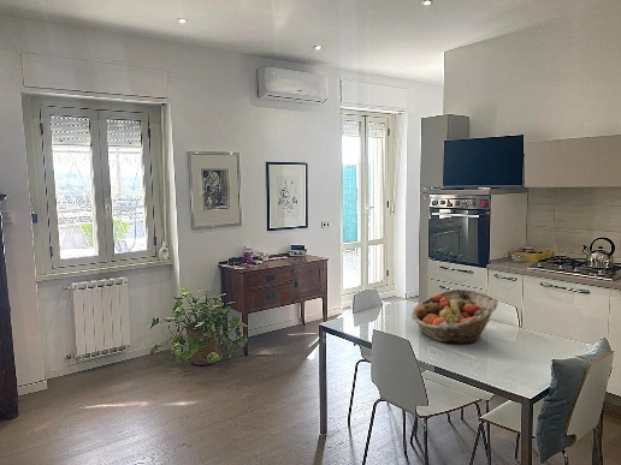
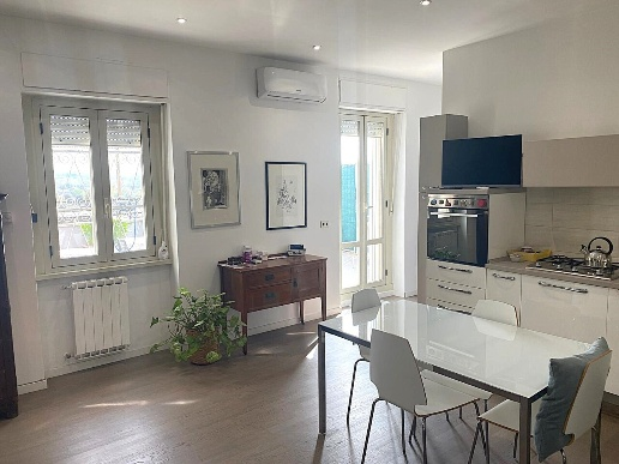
- fruit basket (453, 314)
